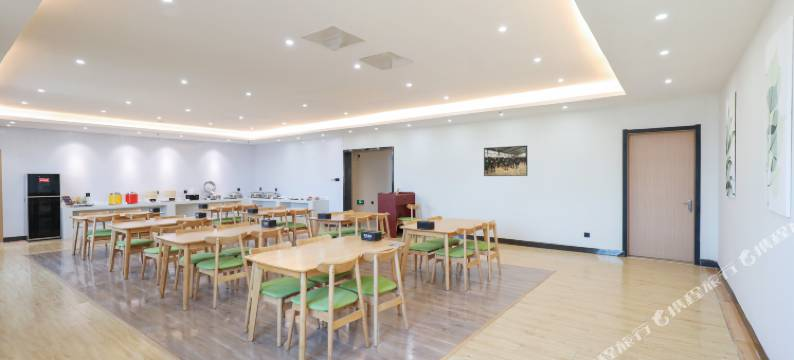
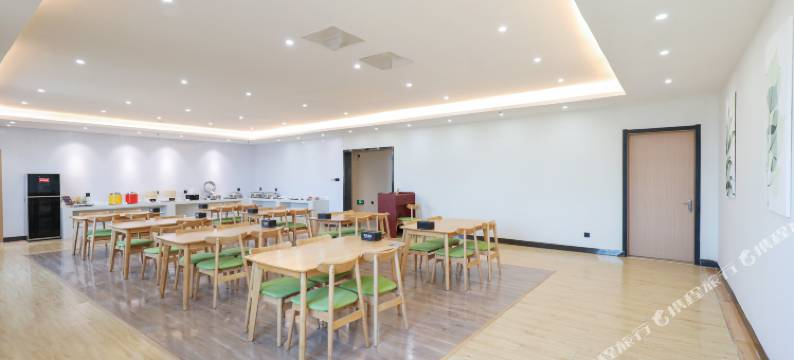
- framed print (504, 161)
